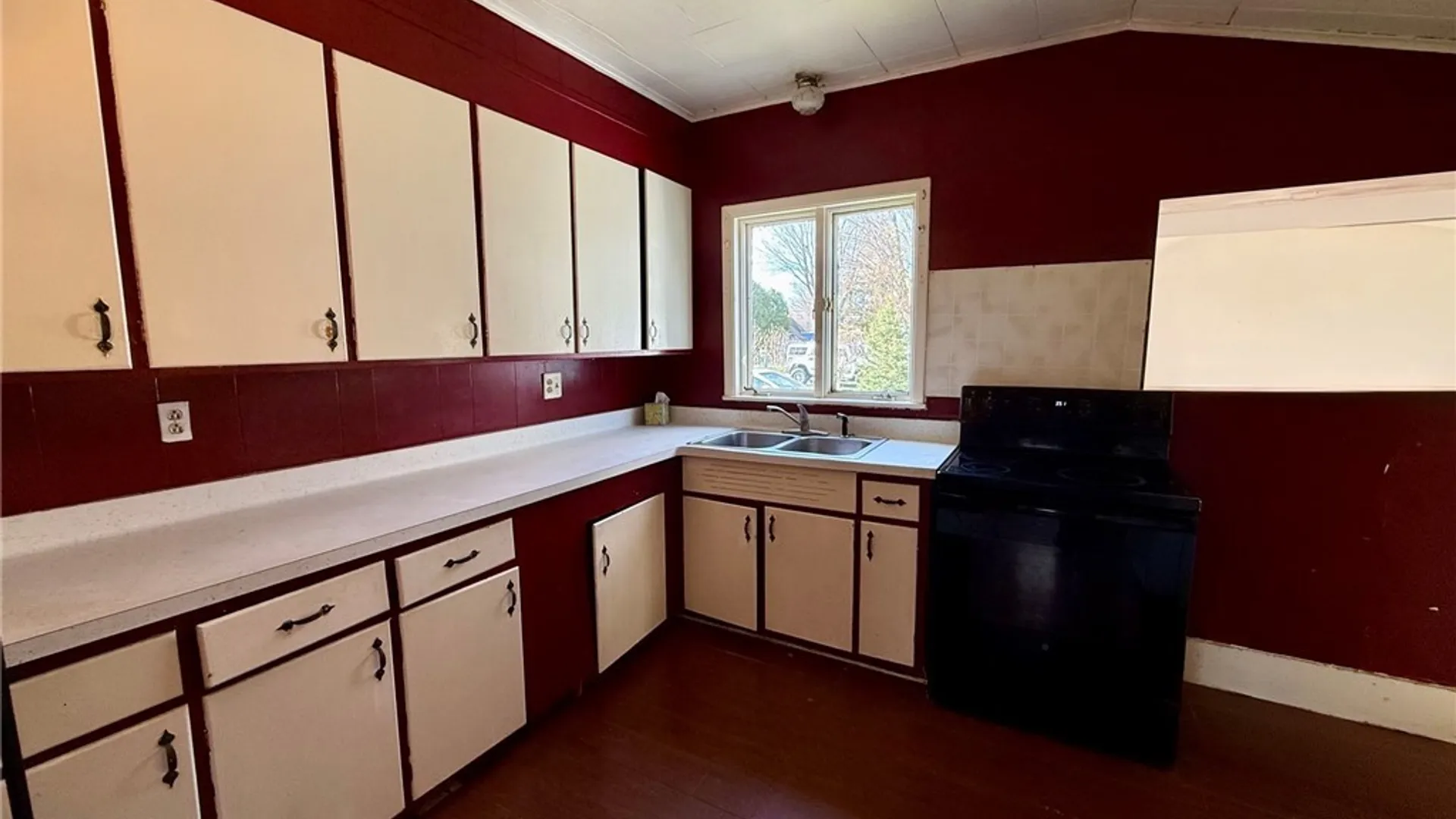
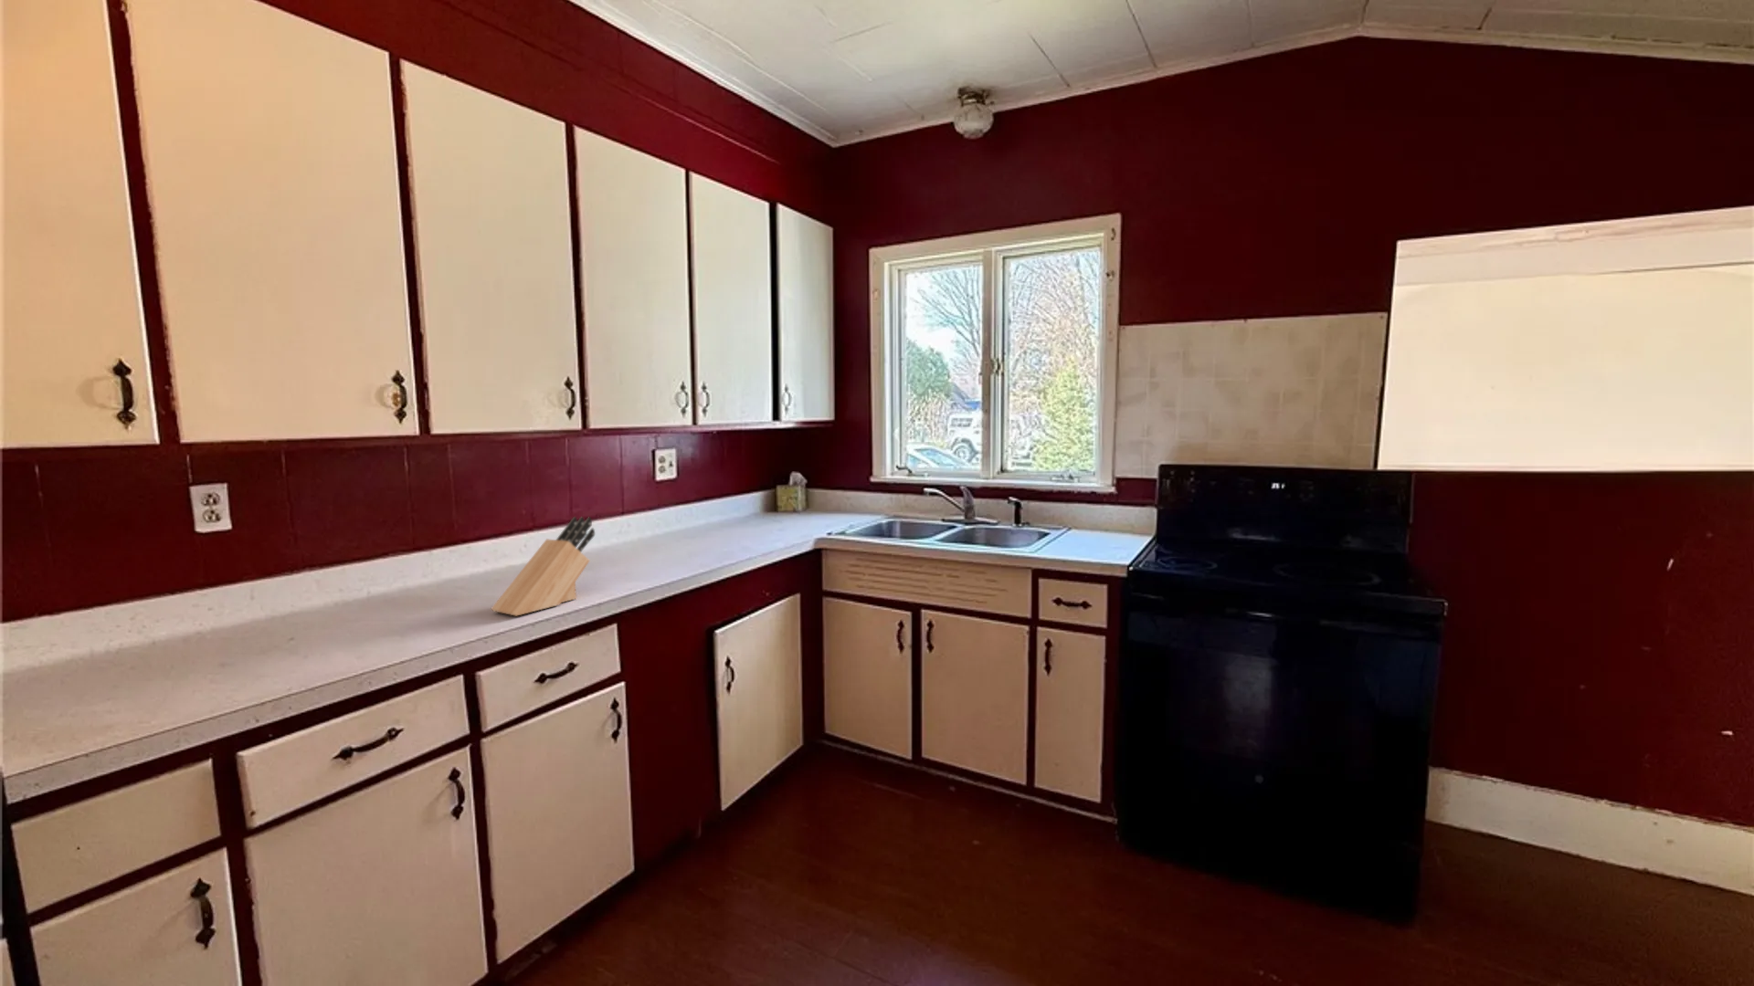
+ knife block (548, 561)
